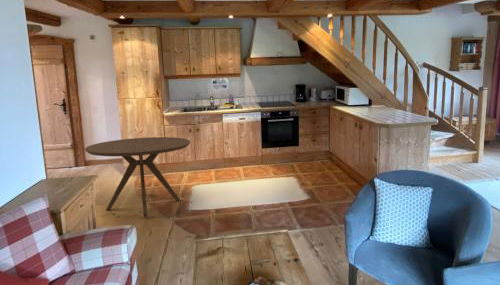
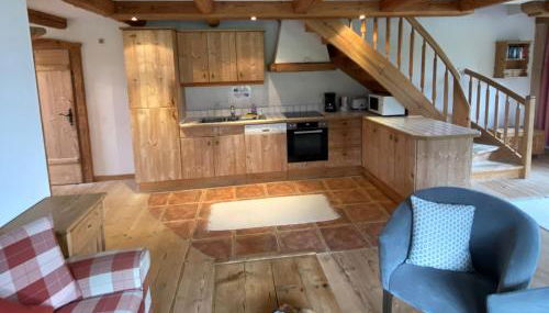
- dining table (142, 175)
